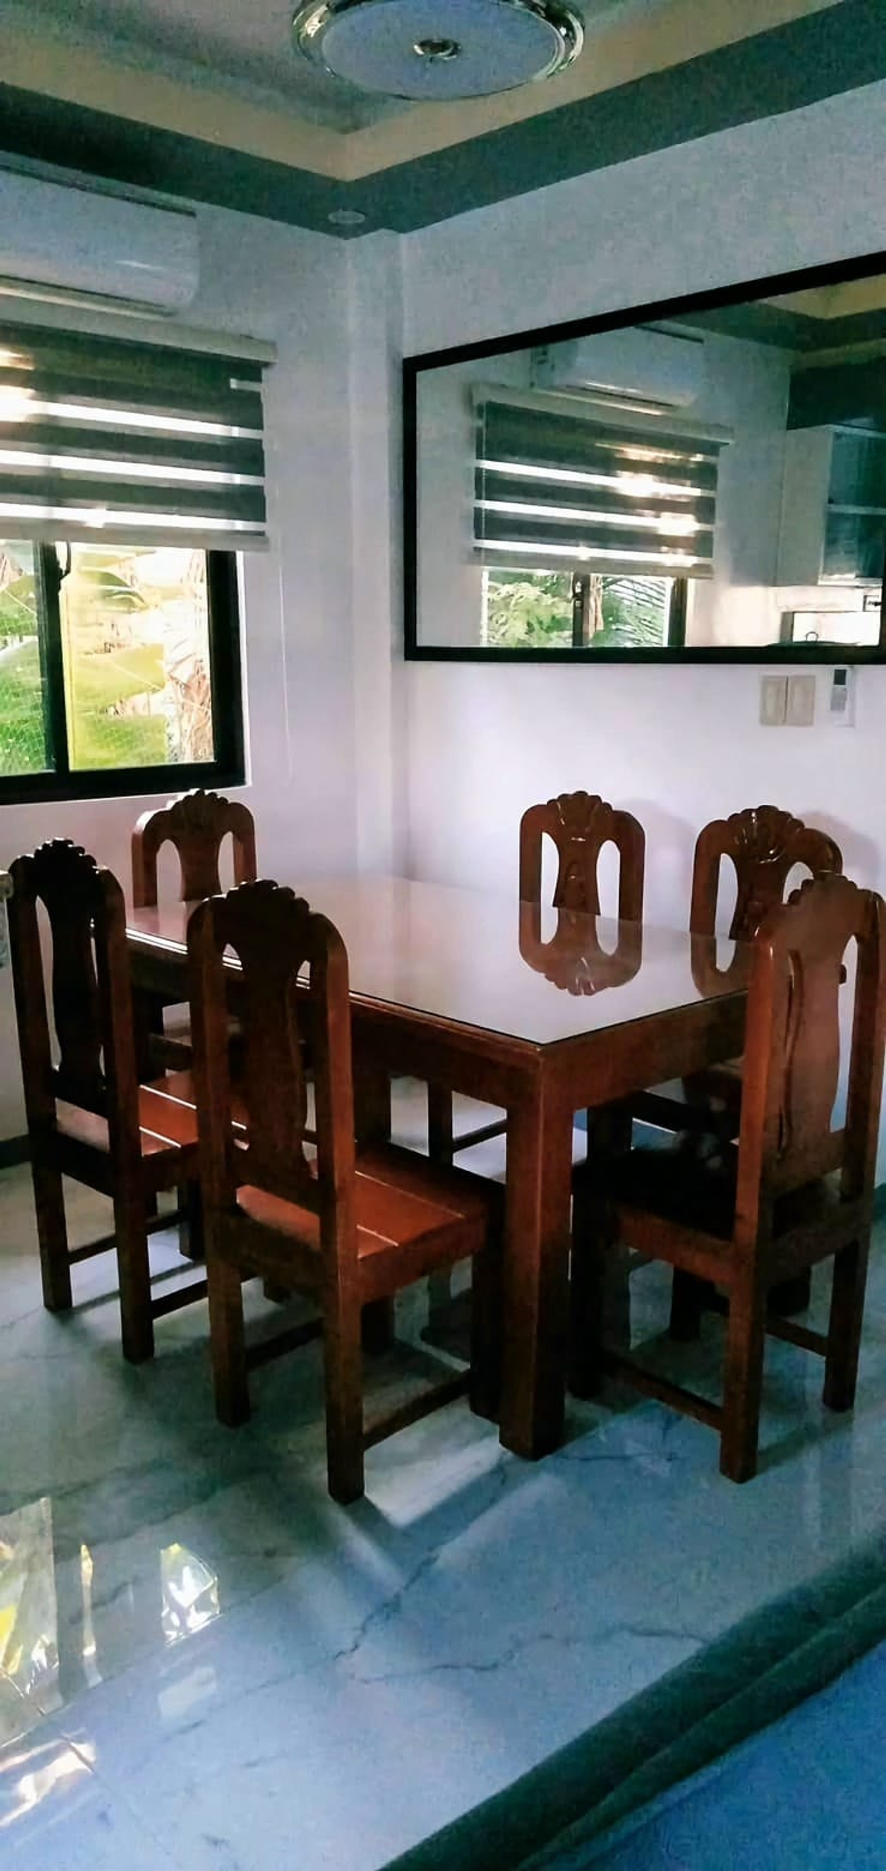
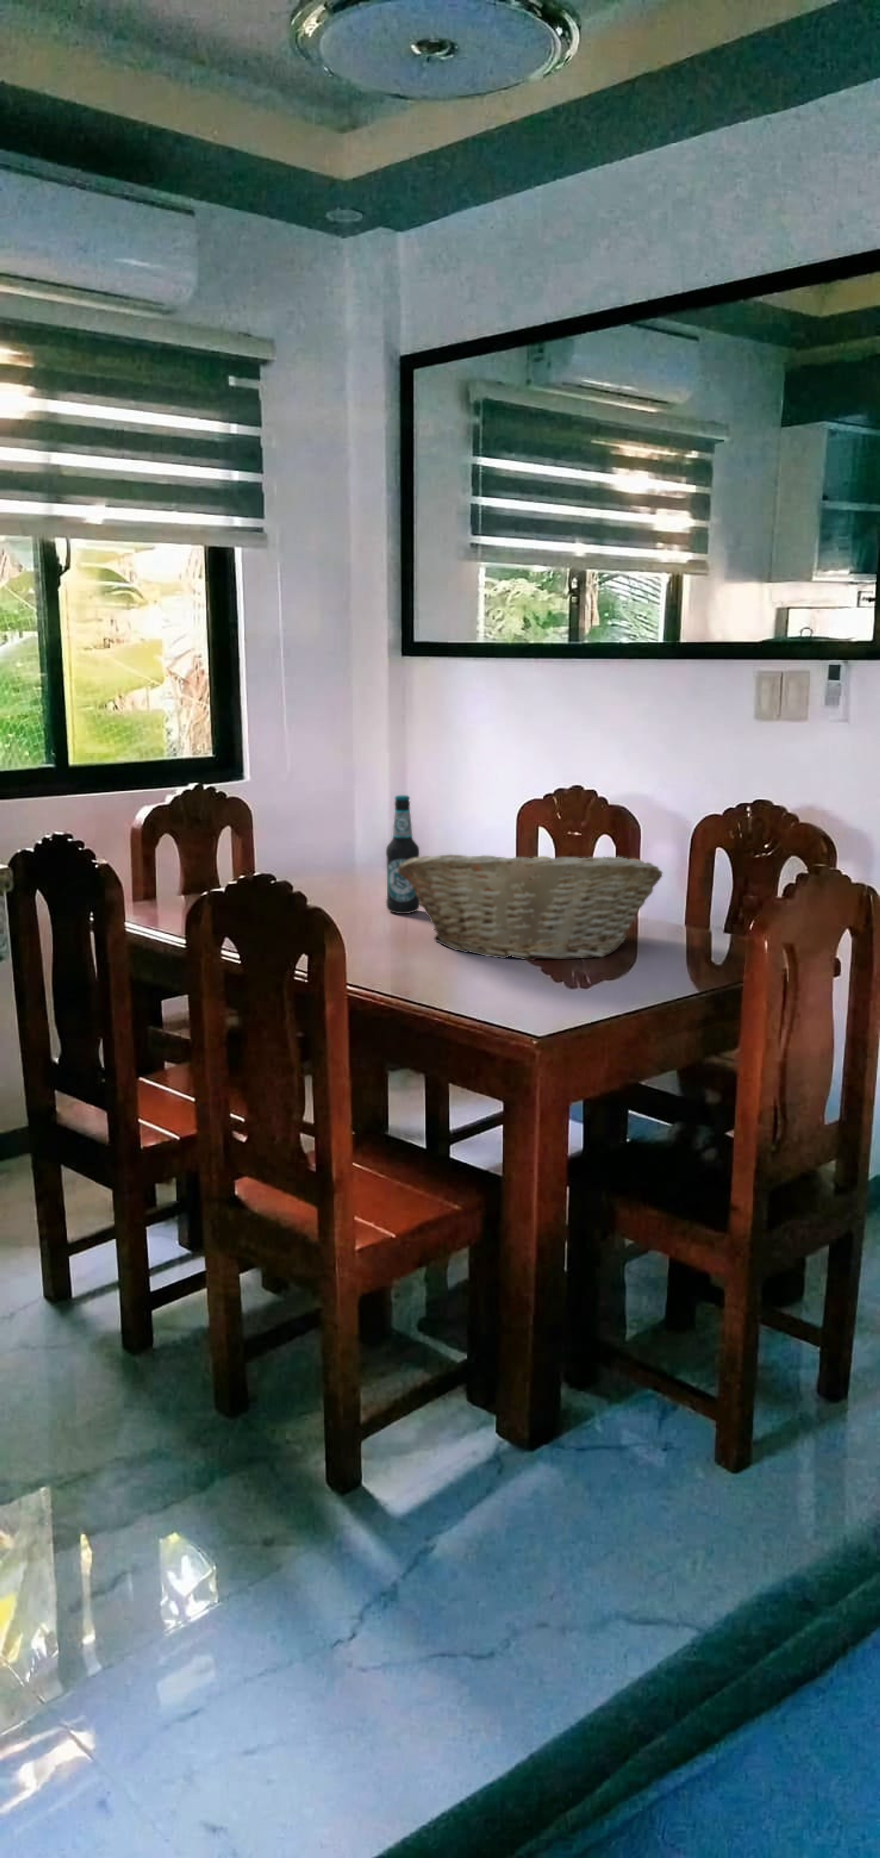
+ bottle (403, 853)
+ fruit basket (528, 891)
